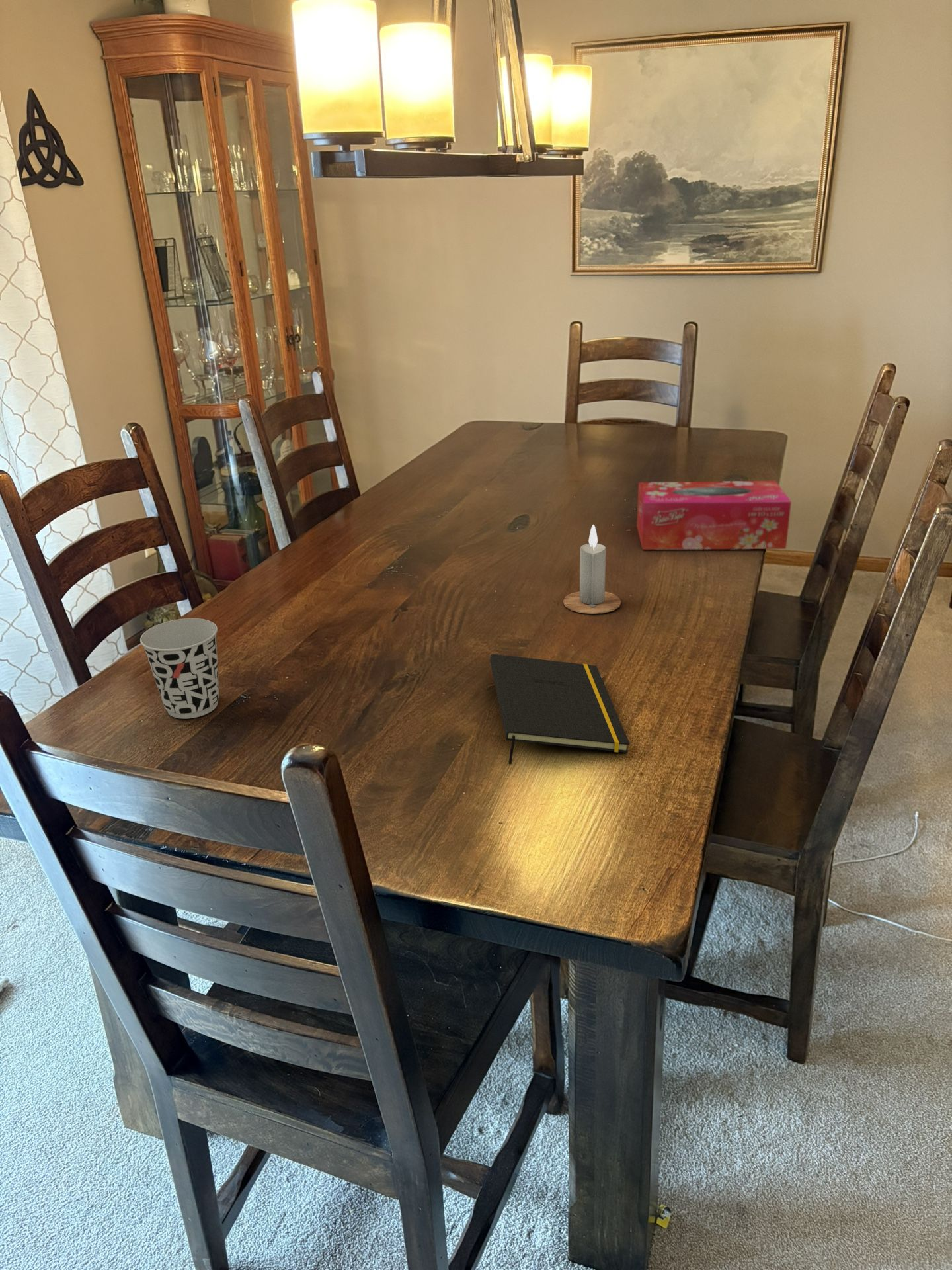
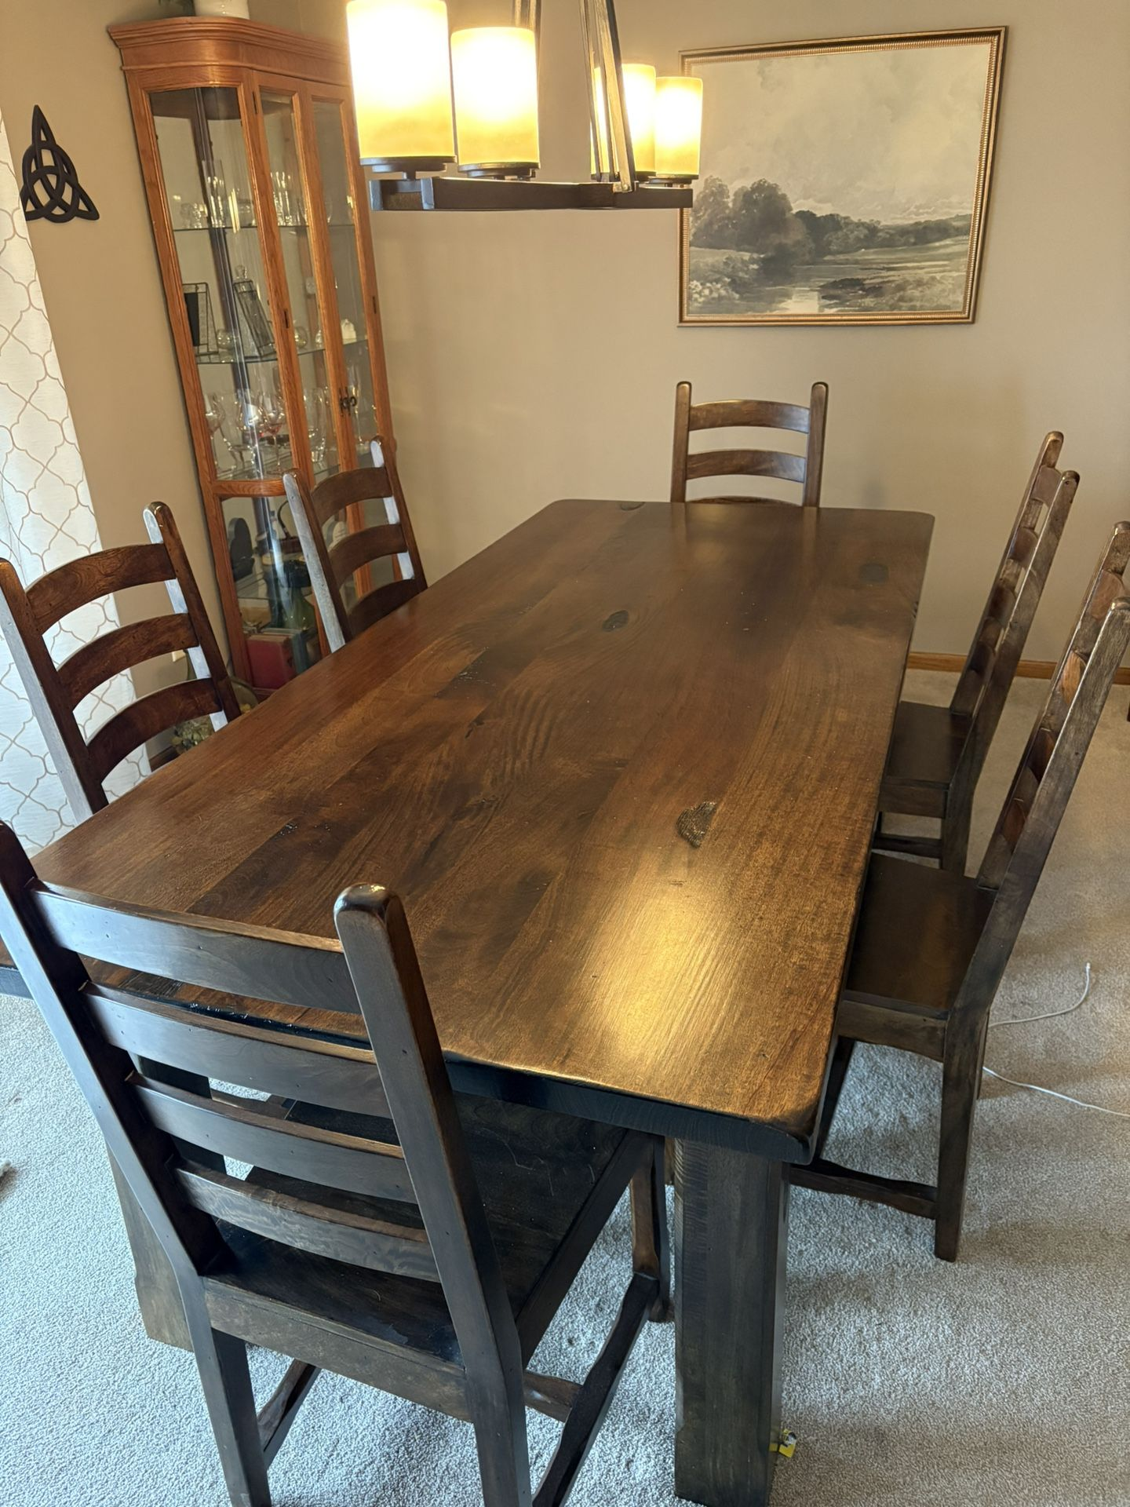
- notepad (555, 700)
- candle (592, 564)
- cup (186, 670)
- tissue box (710, 514)
